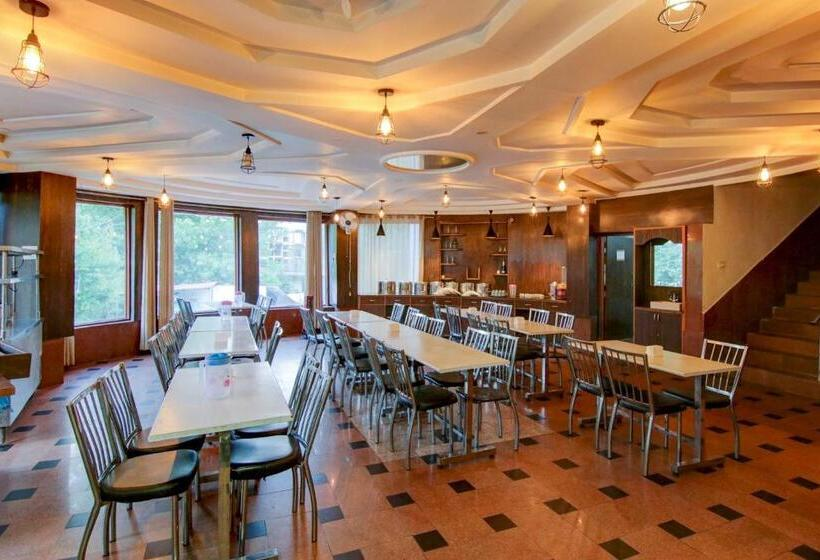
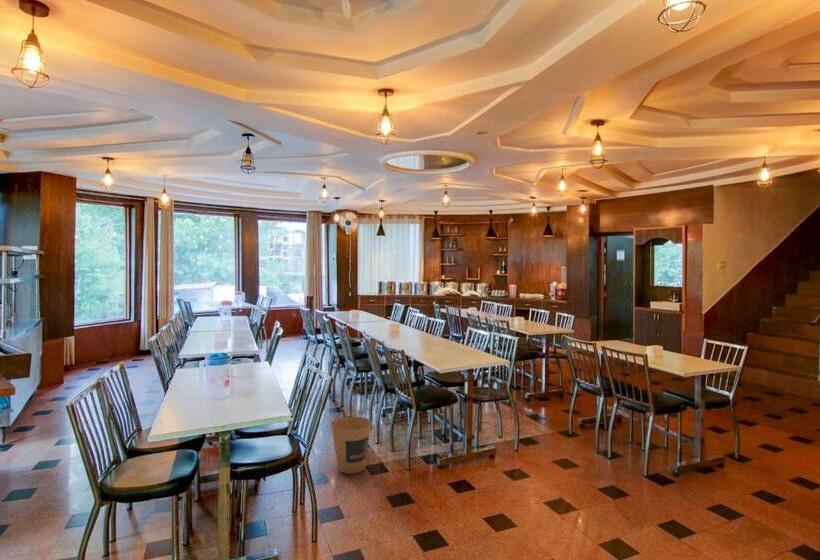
+ trash can (351, 445)
